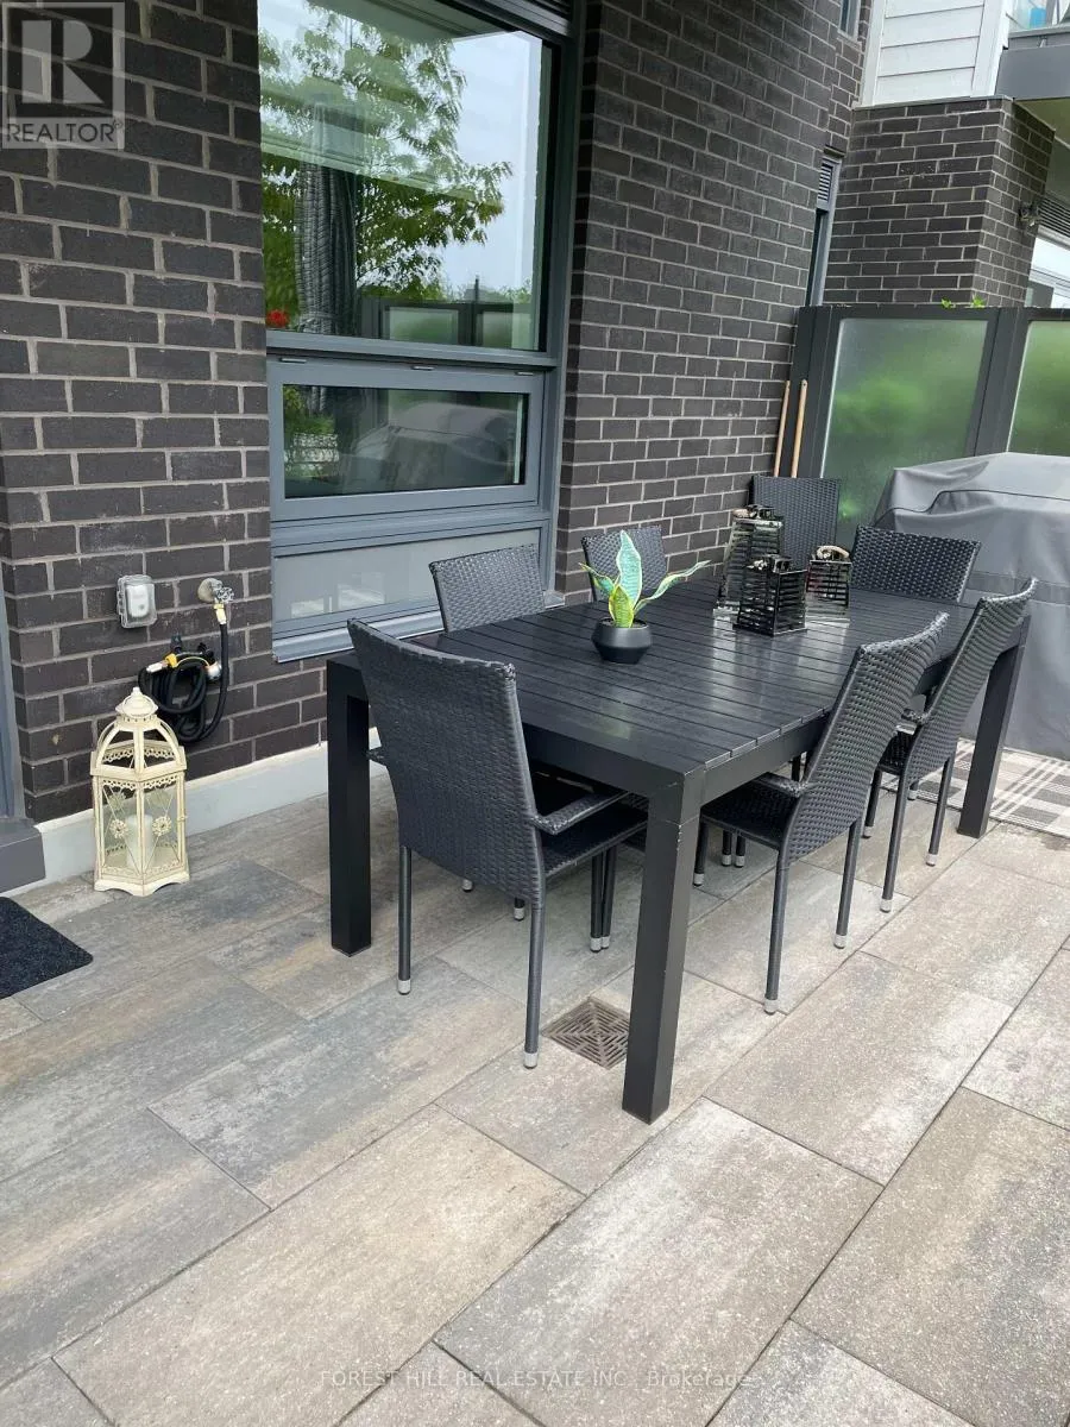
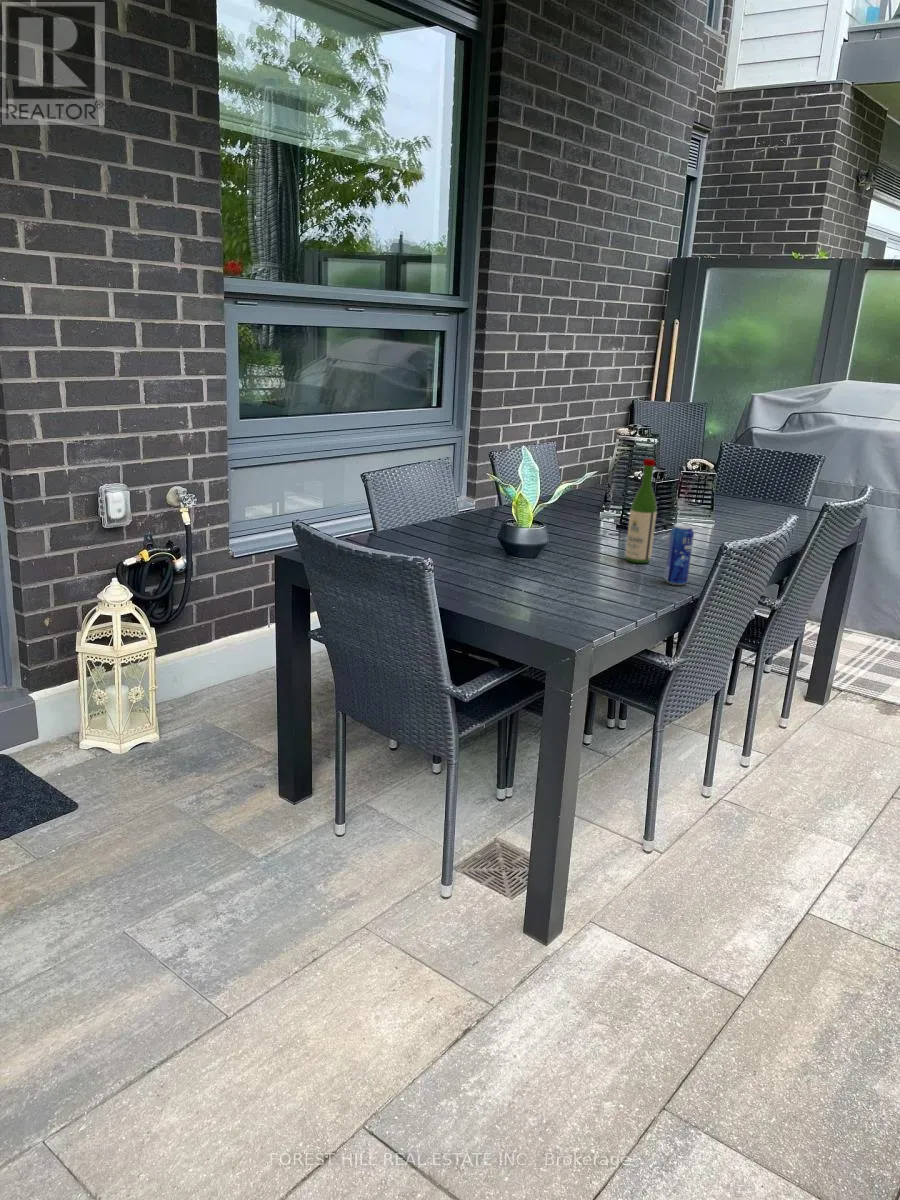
+ wine bottle (643, 510)
+ beverage can (679, 554)
